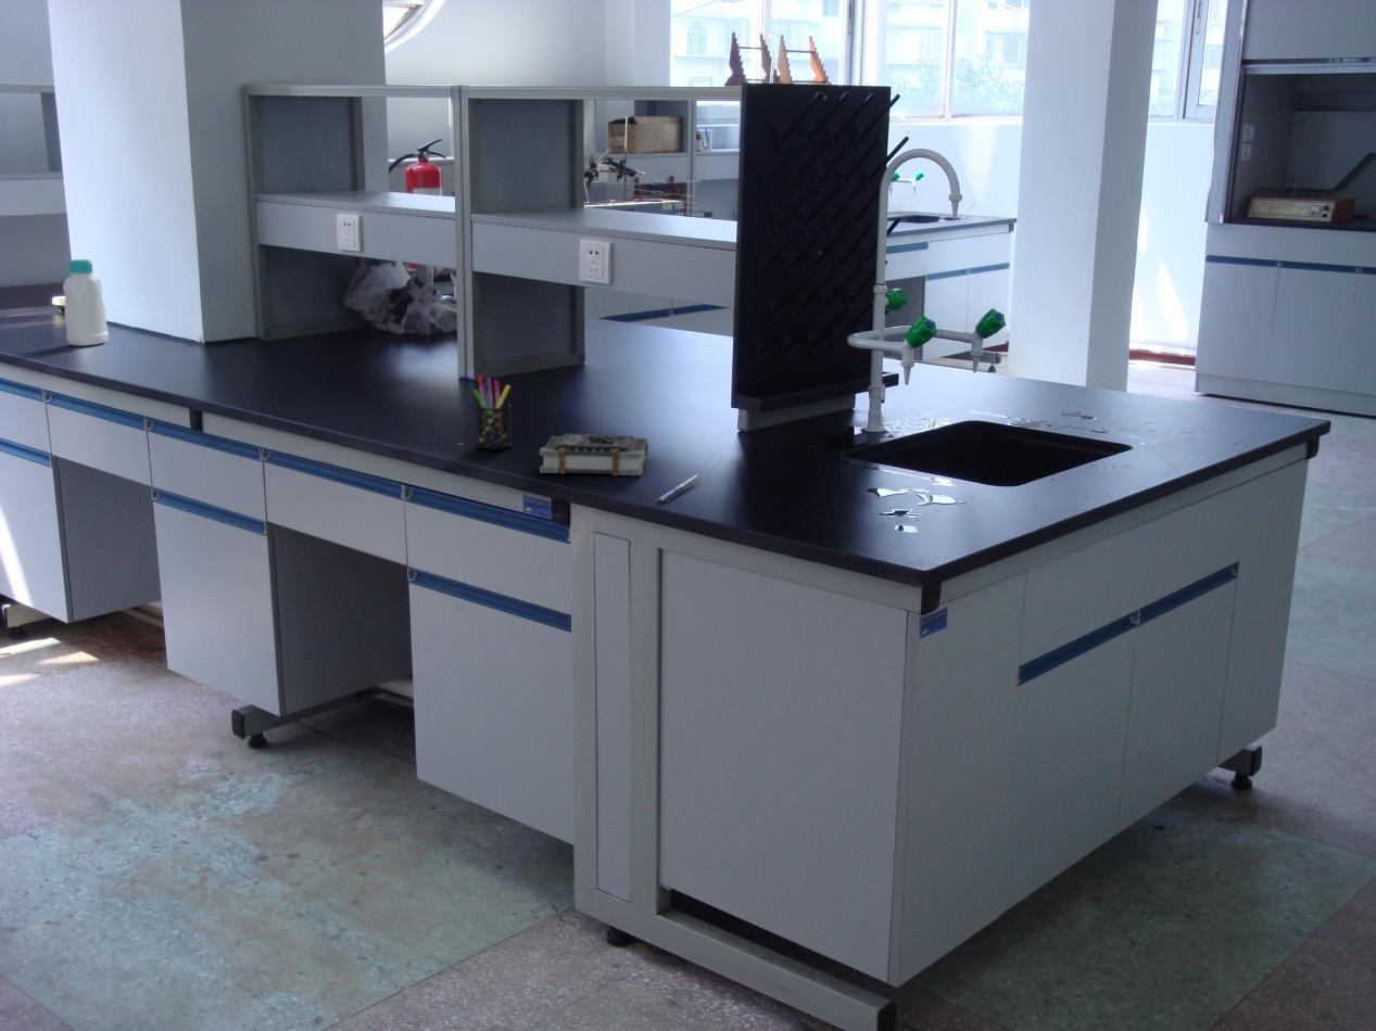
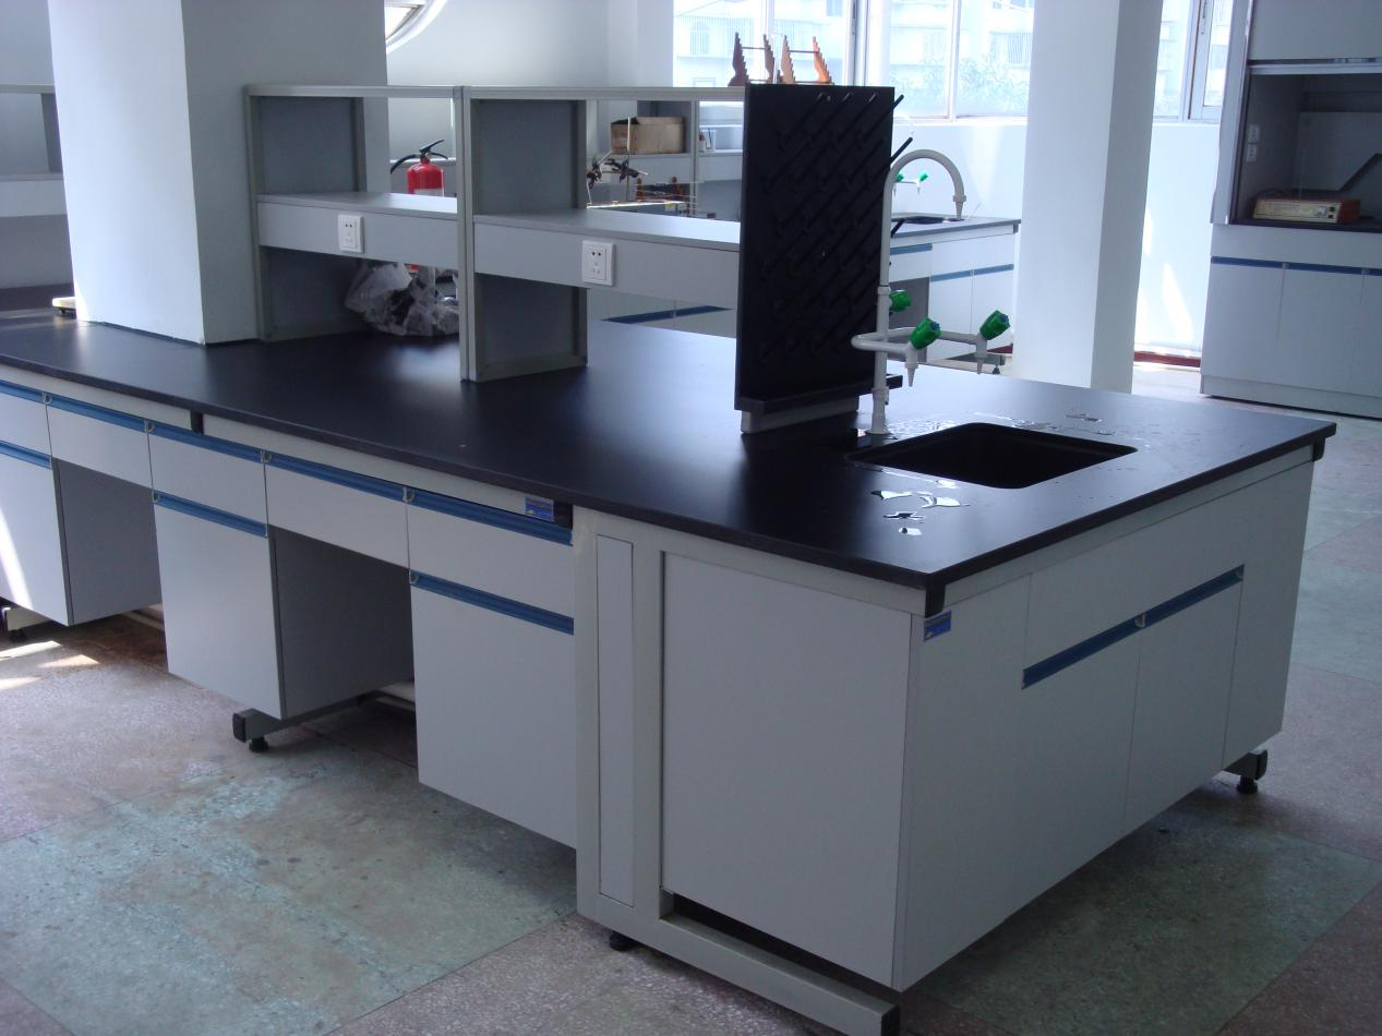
- book (595, 450)
- pen (679, 487)
- bottle (84, 302)
- pen holder (489, 410)
